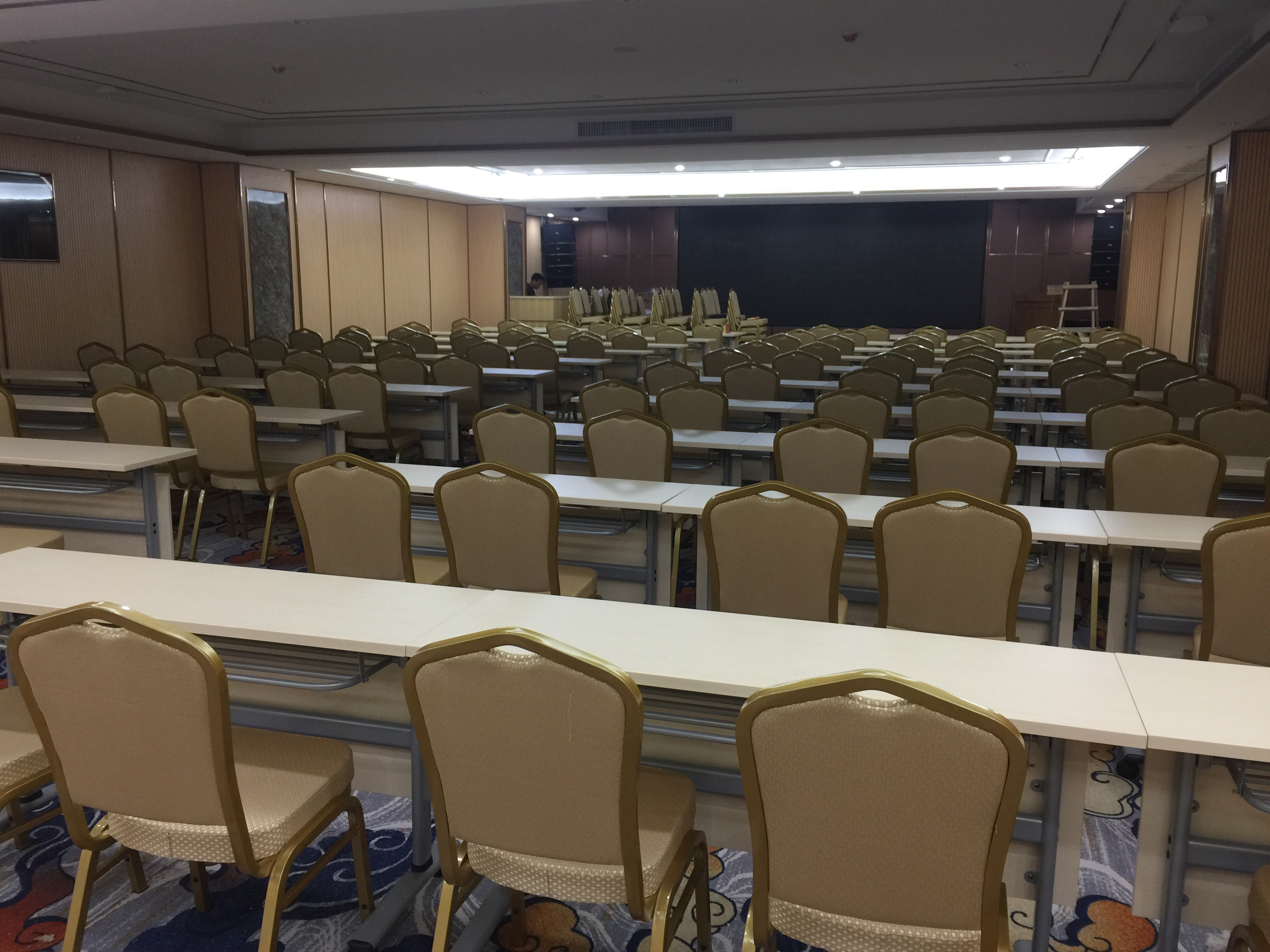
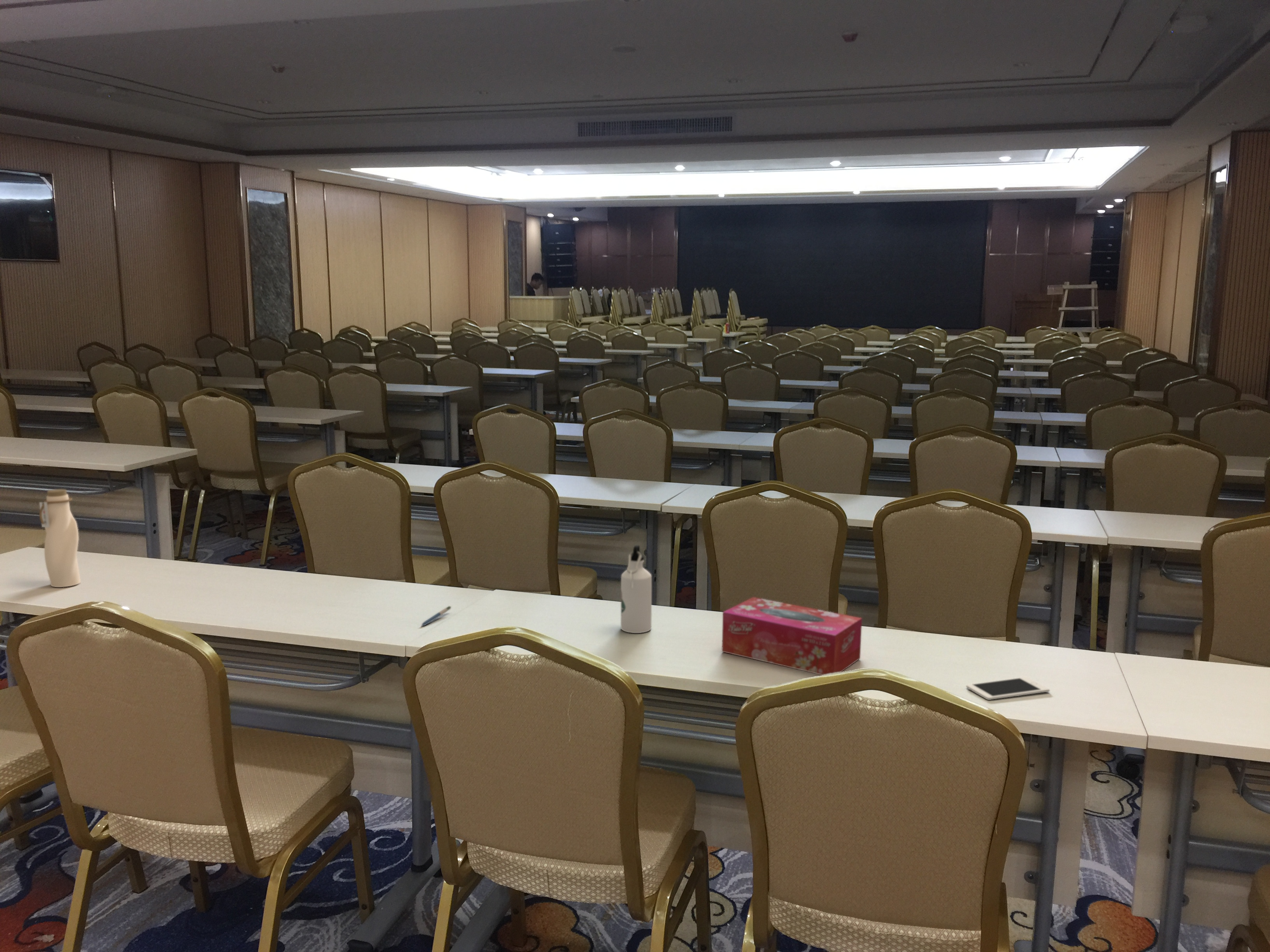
+ pen (436, 616)
+ water bottle (635, 590)
+ water bottle (60, 538)
+ cell phone (1007, 688)
+ tissue box (791, 635)
